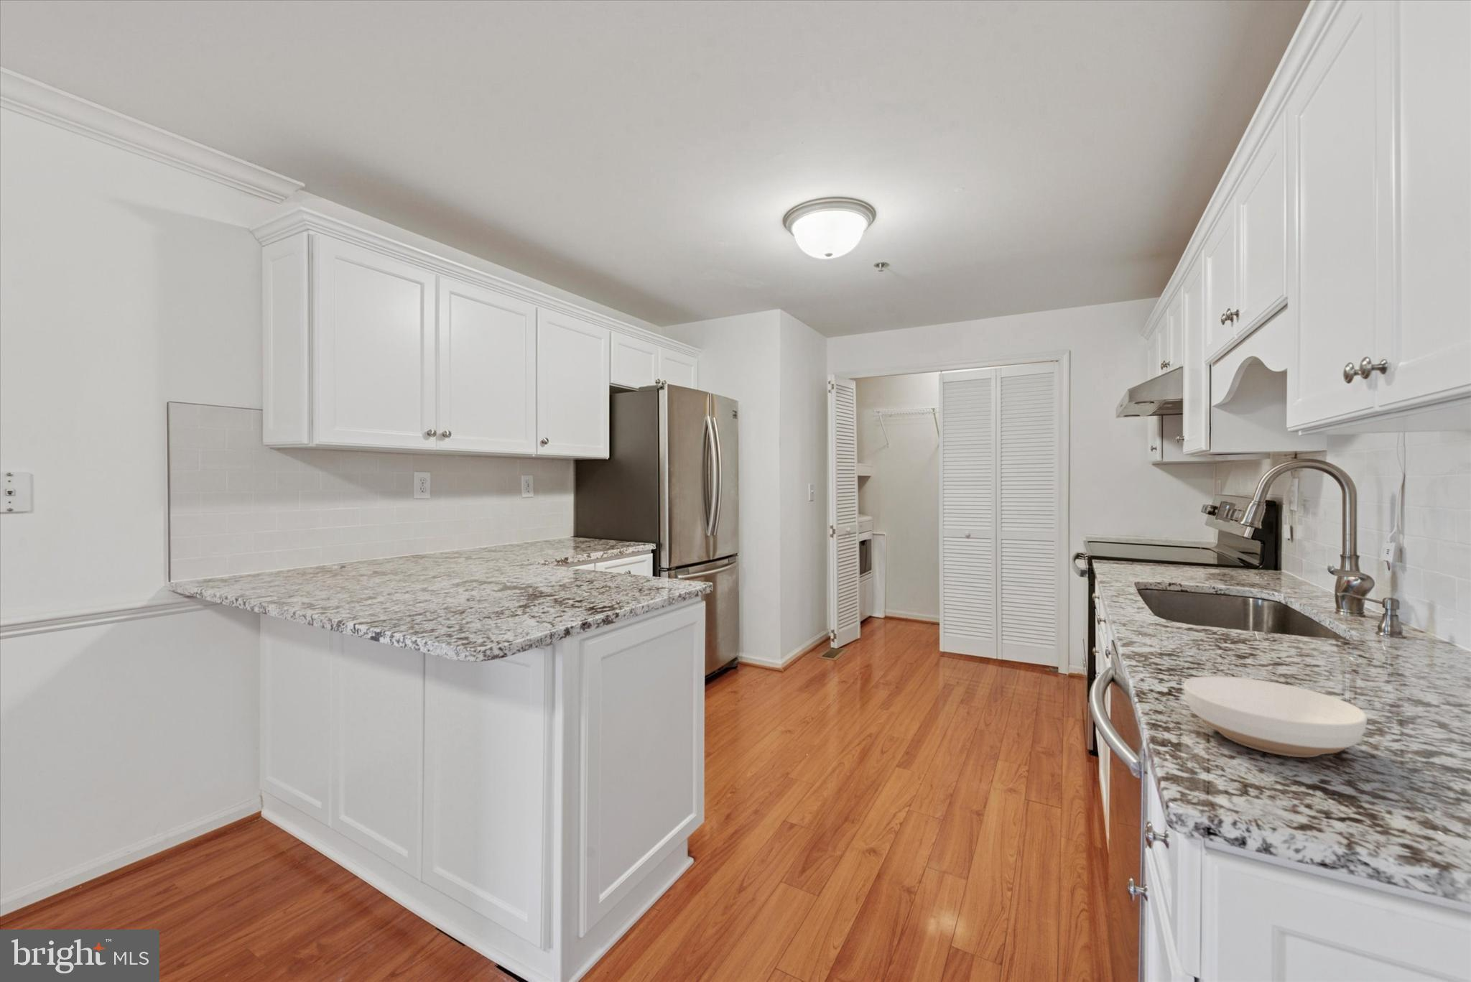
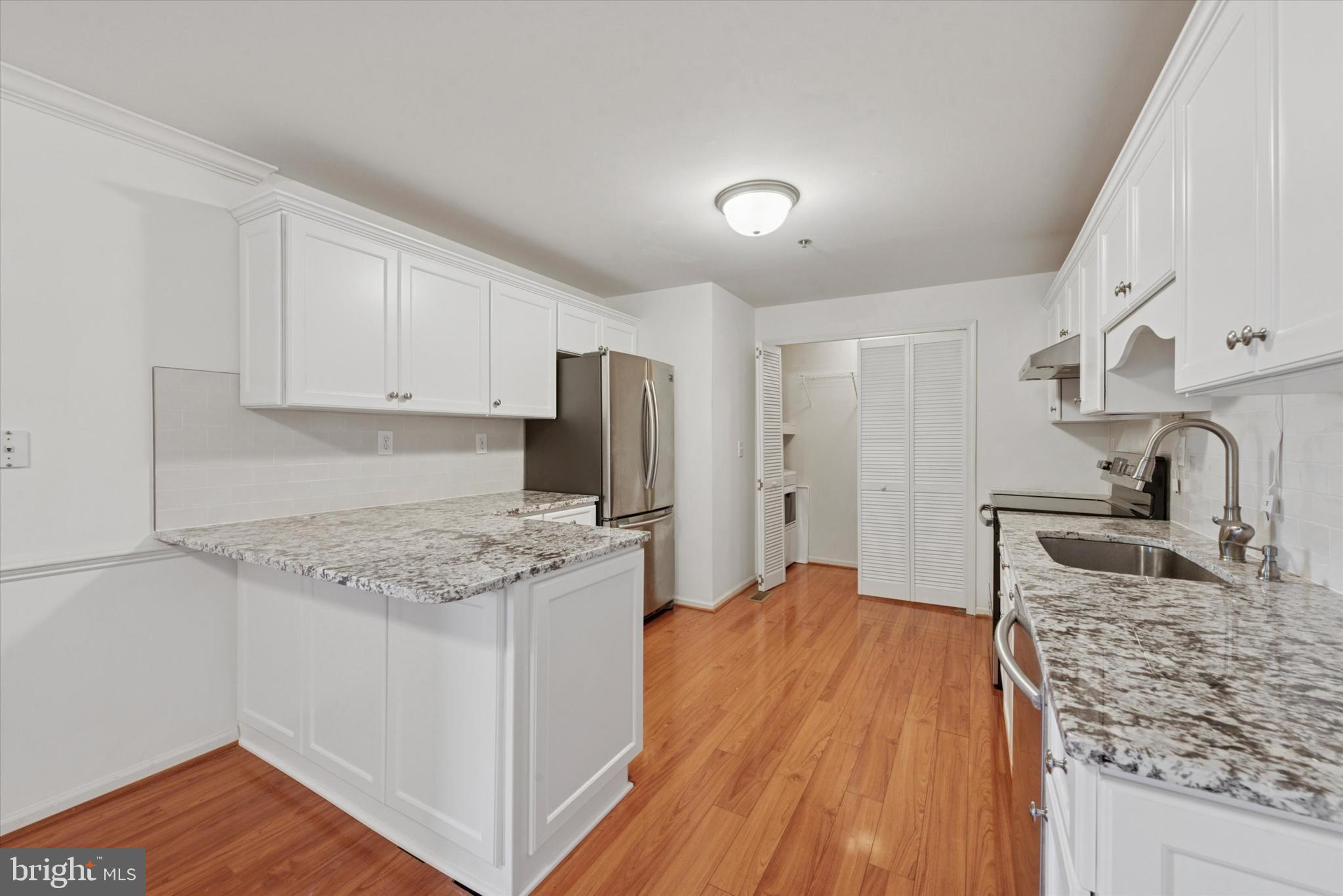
- bowl (1267, 718)
